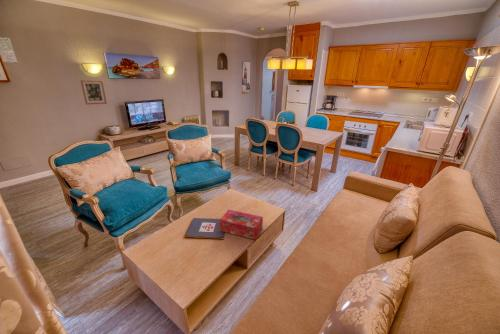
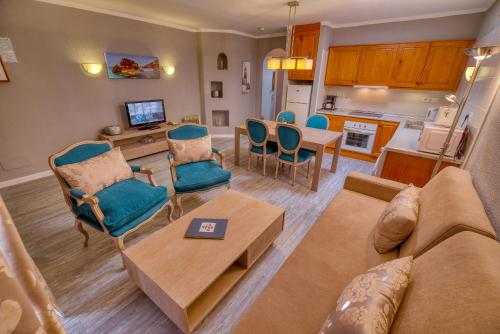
- tissue box (241, 223)
- wall art (94, 92)
